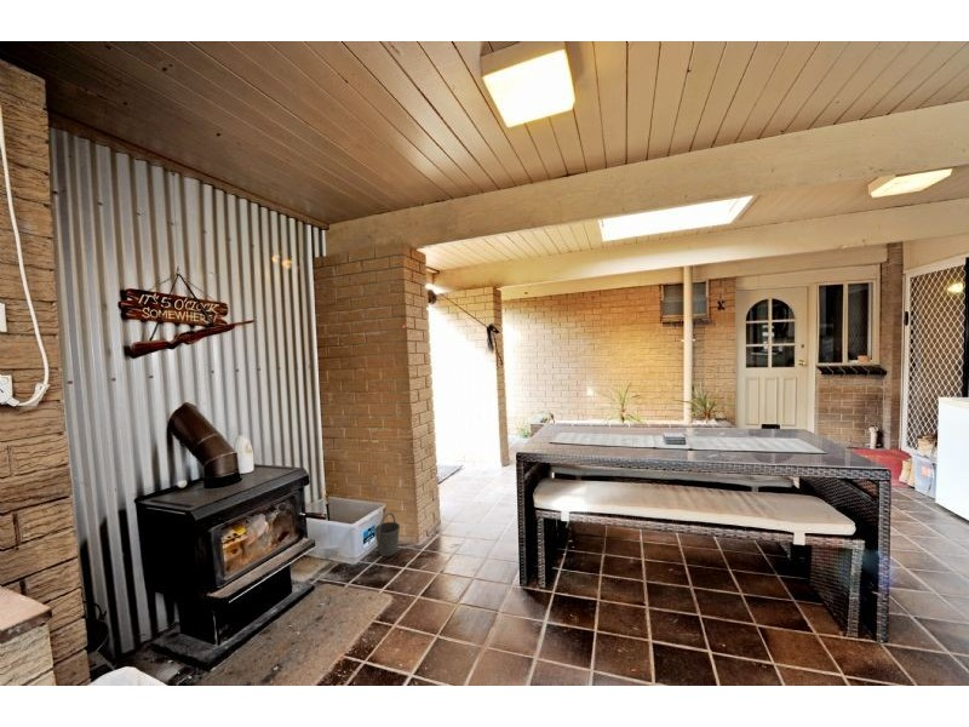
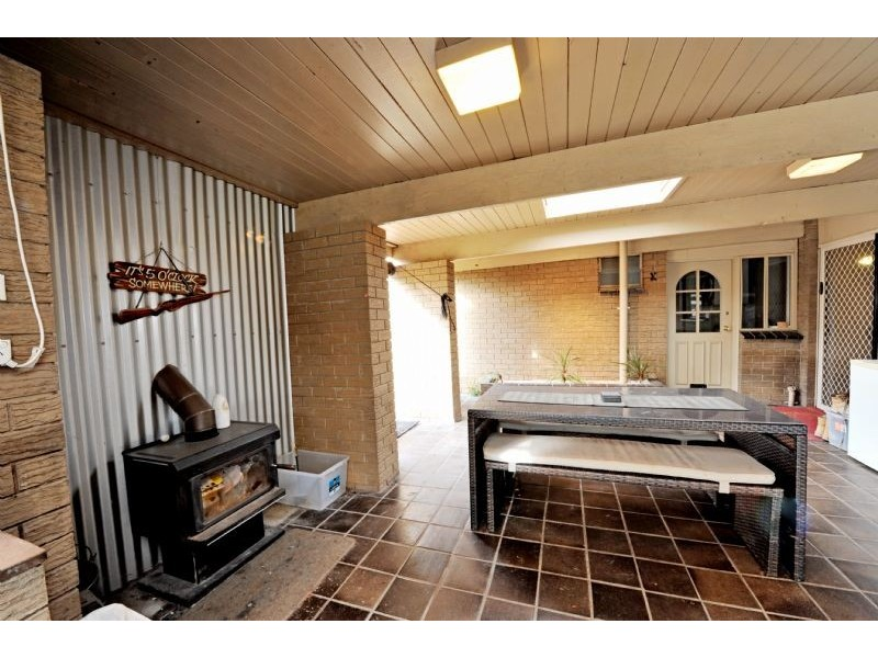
- bucket (386, 532)
